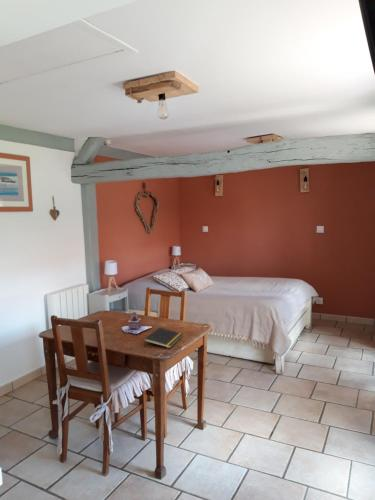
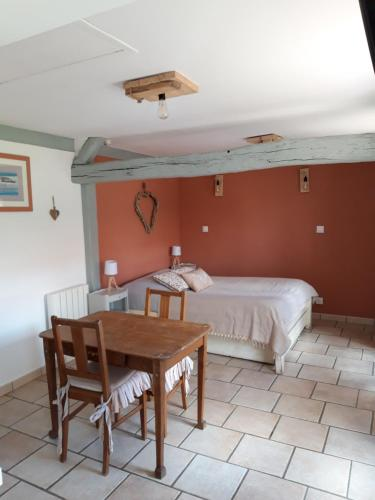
- notepad (164, 337)
- teapot (134, 320)
